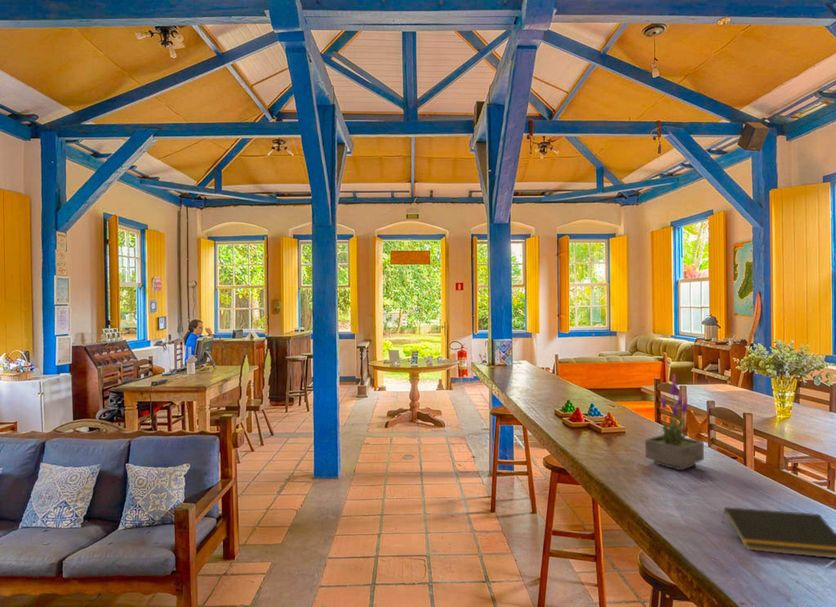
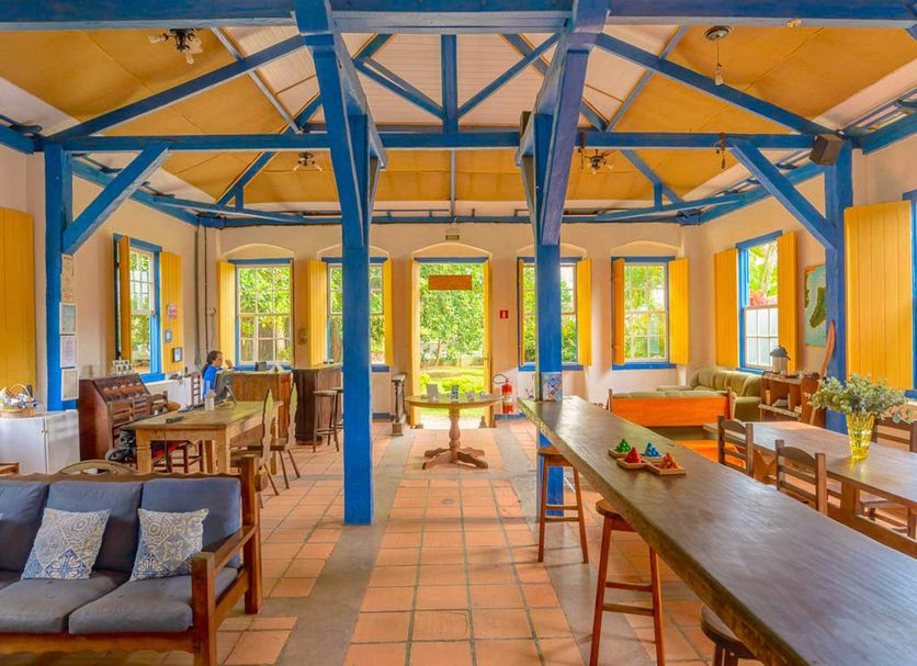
- potted plant (673, 418)
- notepad (784, 531)
